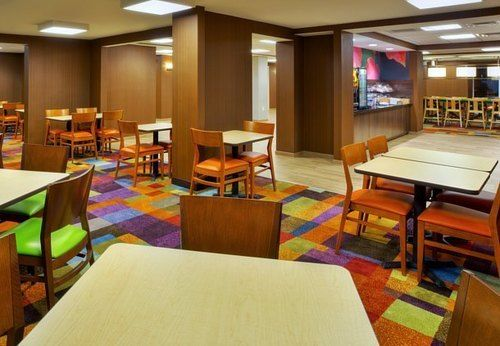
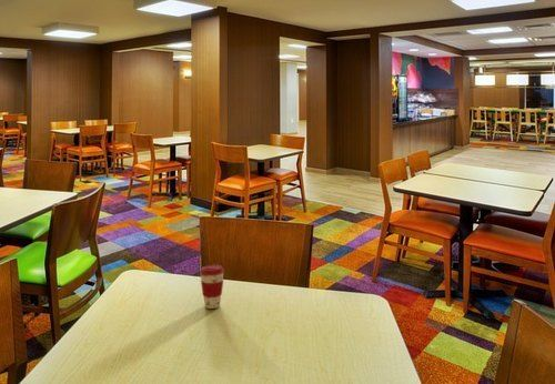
+ coffee cup (212, 286)
